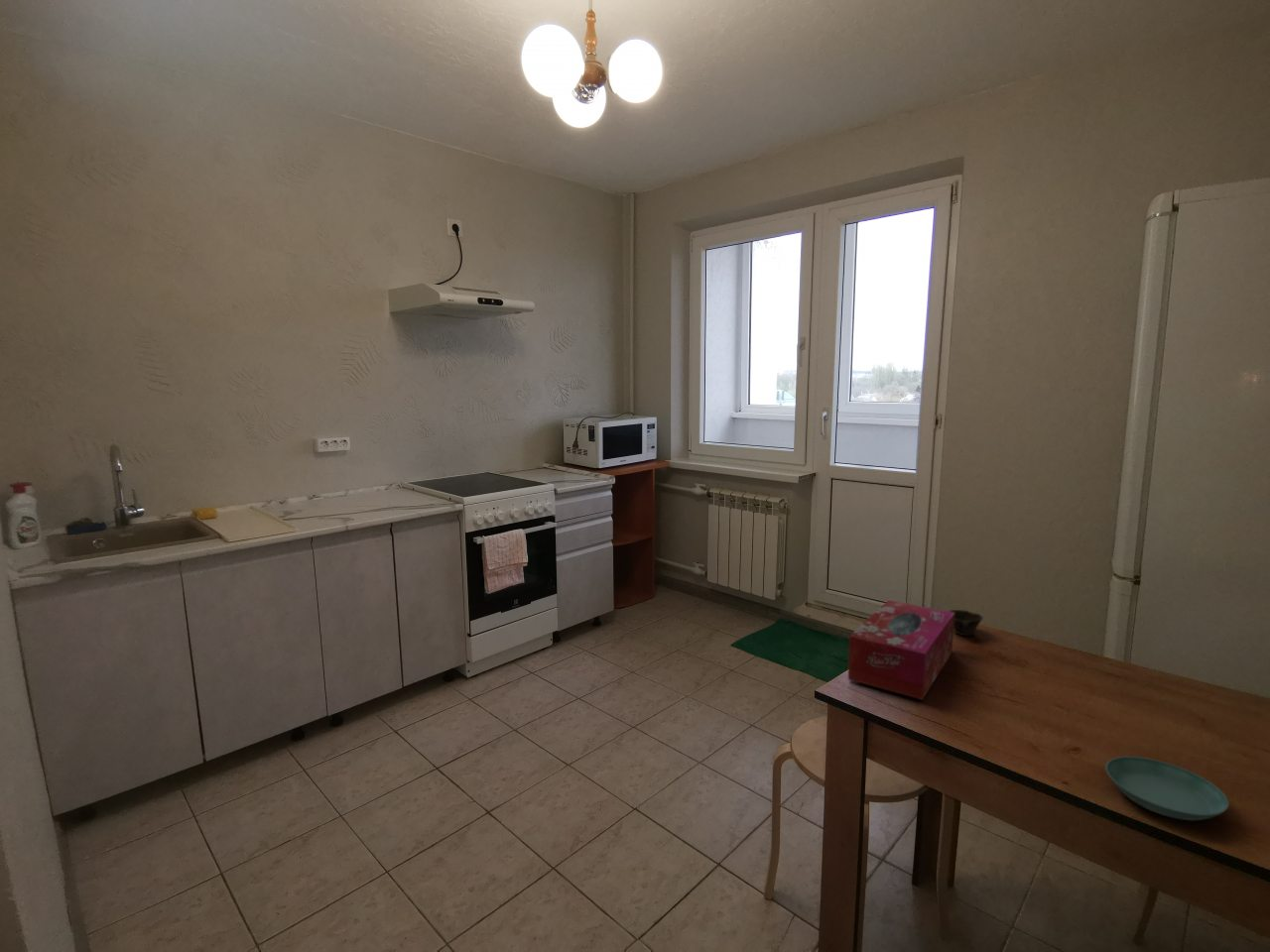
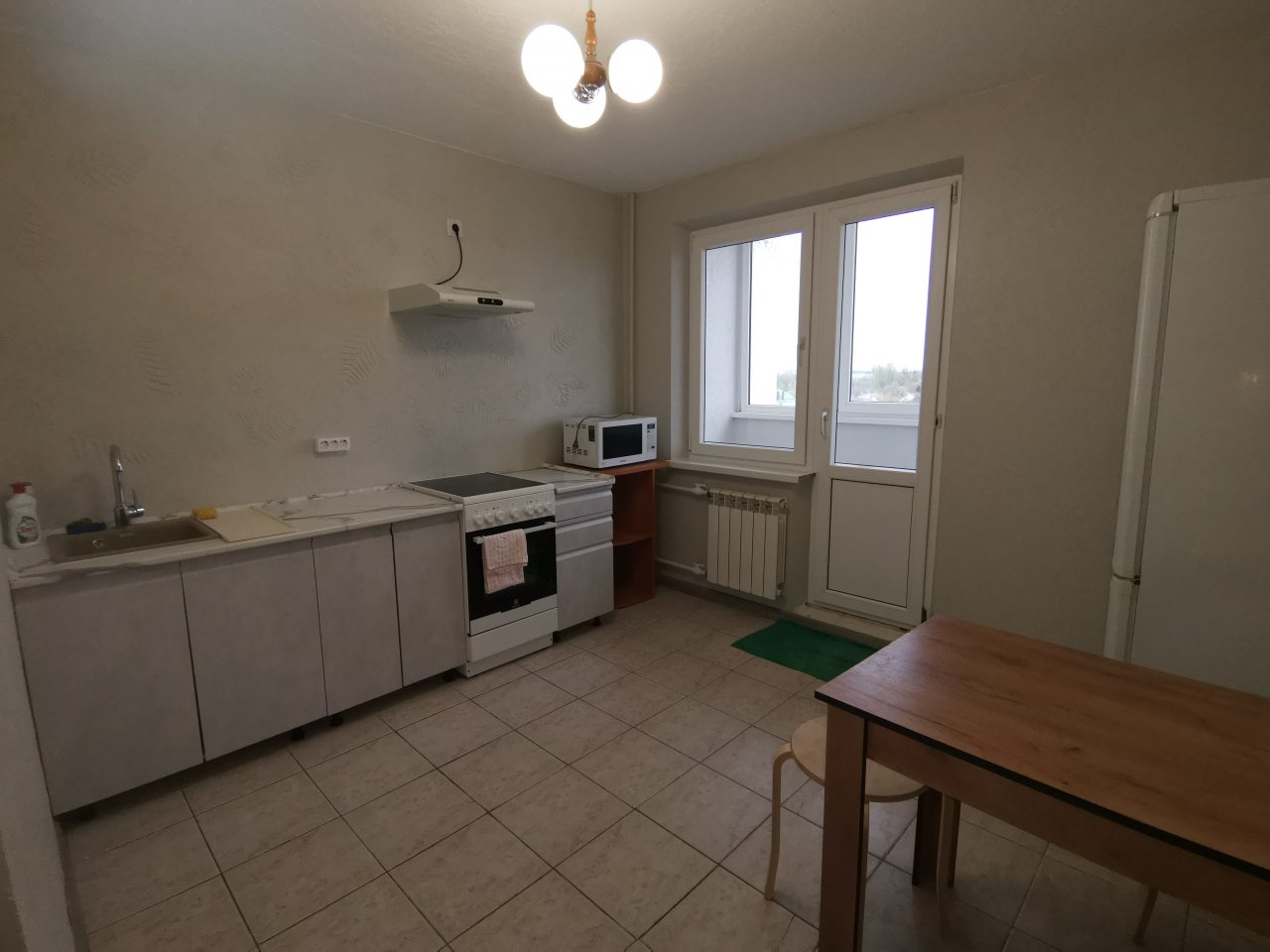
- cup (963, 624)
- saucer (1163, 790)
- tissue box (903, 645)
